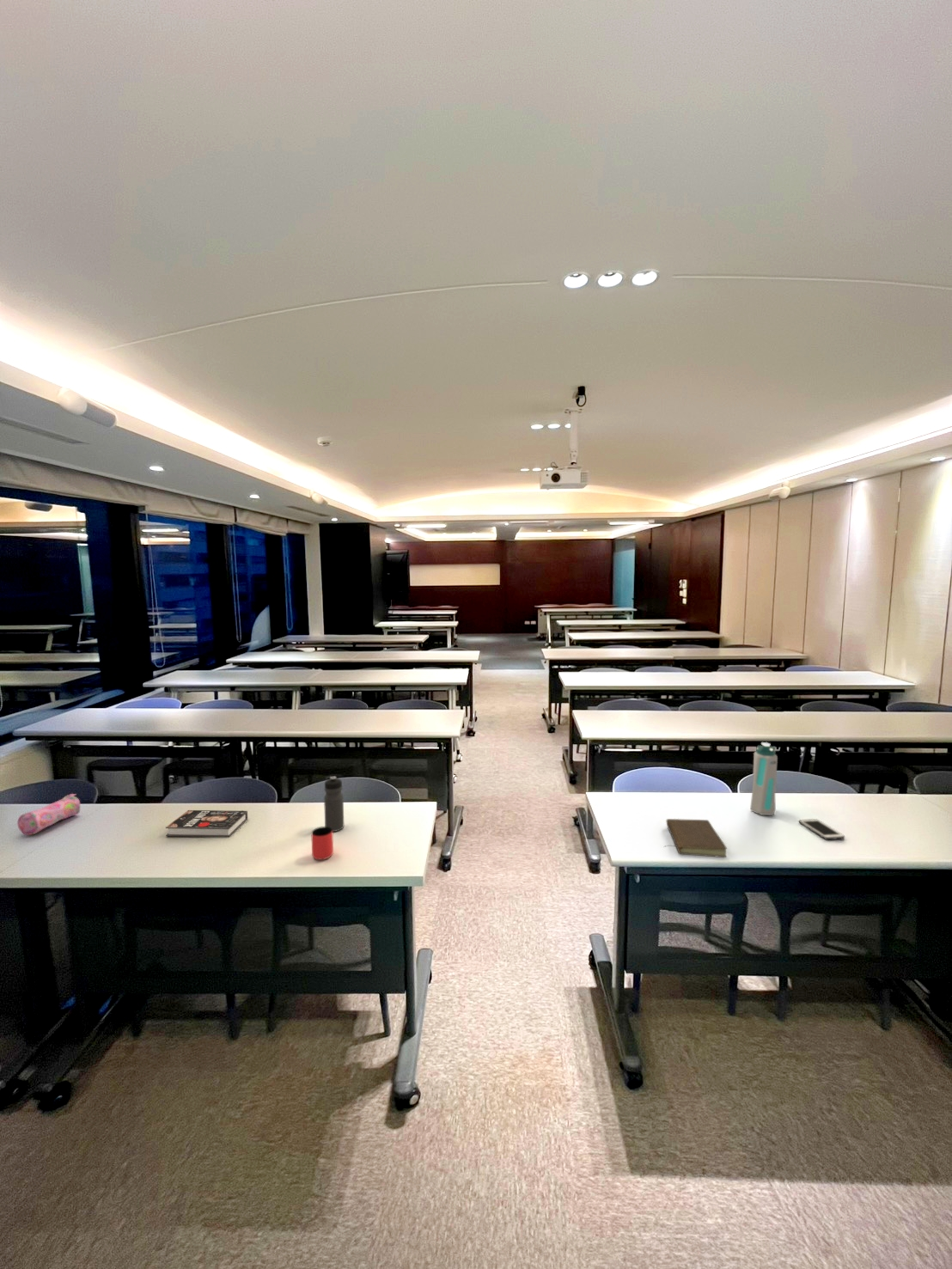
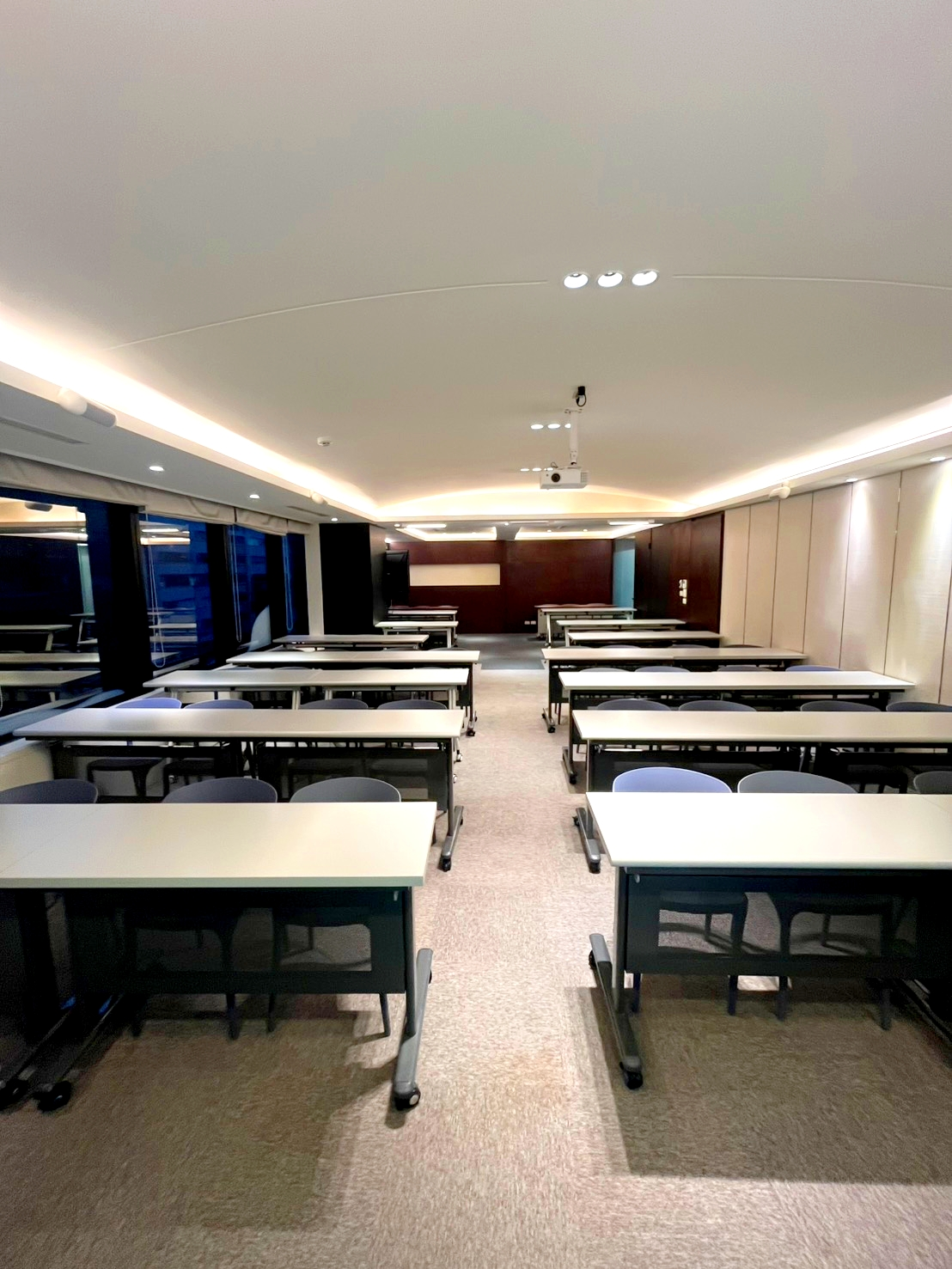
- water bottle (765, 778)
- cup (324, 841)
- cell phone (821, 828)
- book (208, 823)
- book (687, 836)
- water bottle (333, 802)
- pencil case (51, 813)
